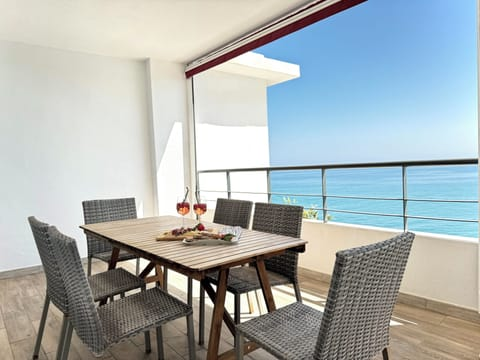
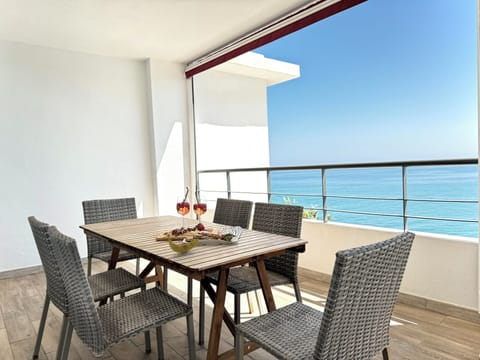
+ banana (185, 244)
